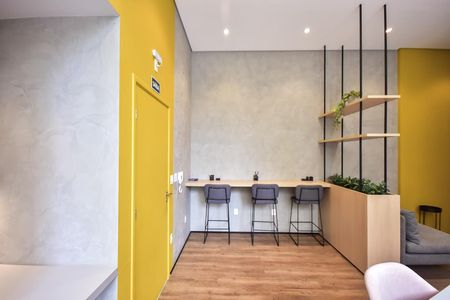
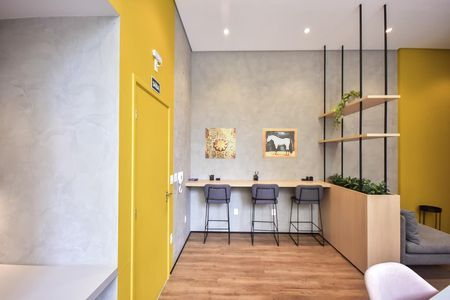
+ wall art (279, 143)
+ wall art (220, 143)
